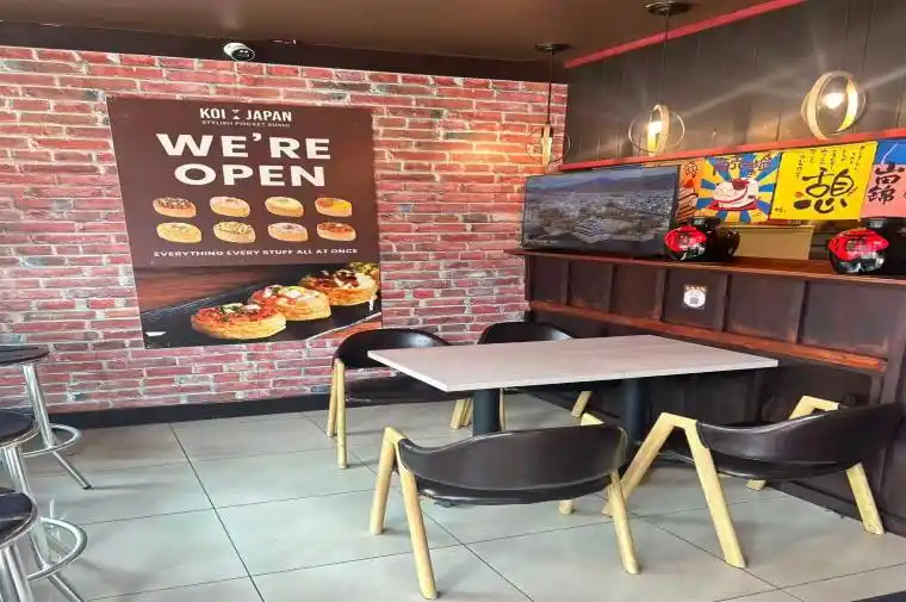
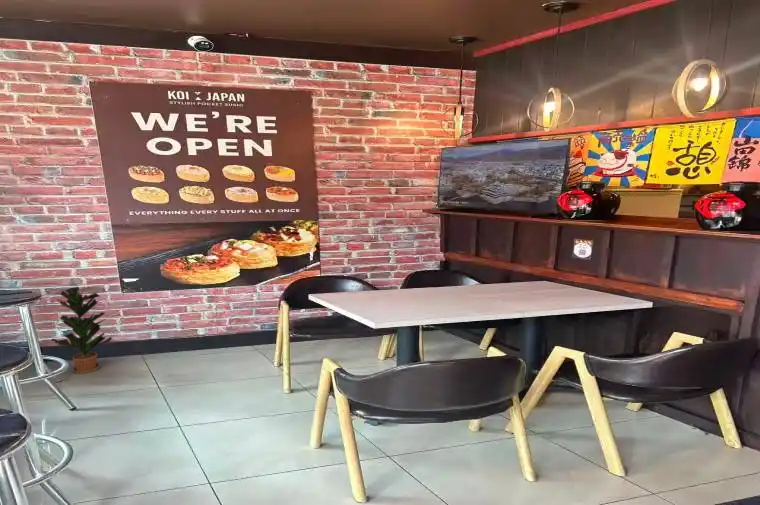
+ potted plant (82, 328)
